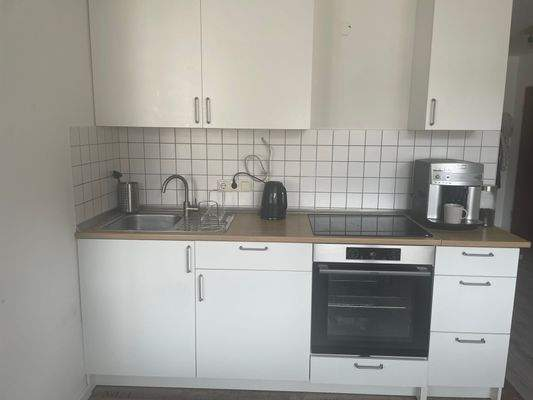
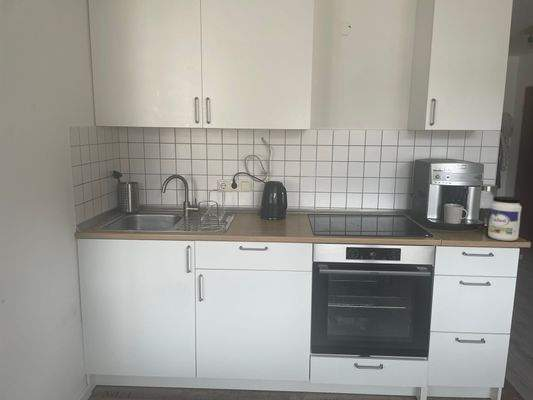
+ jar (504, 218)
